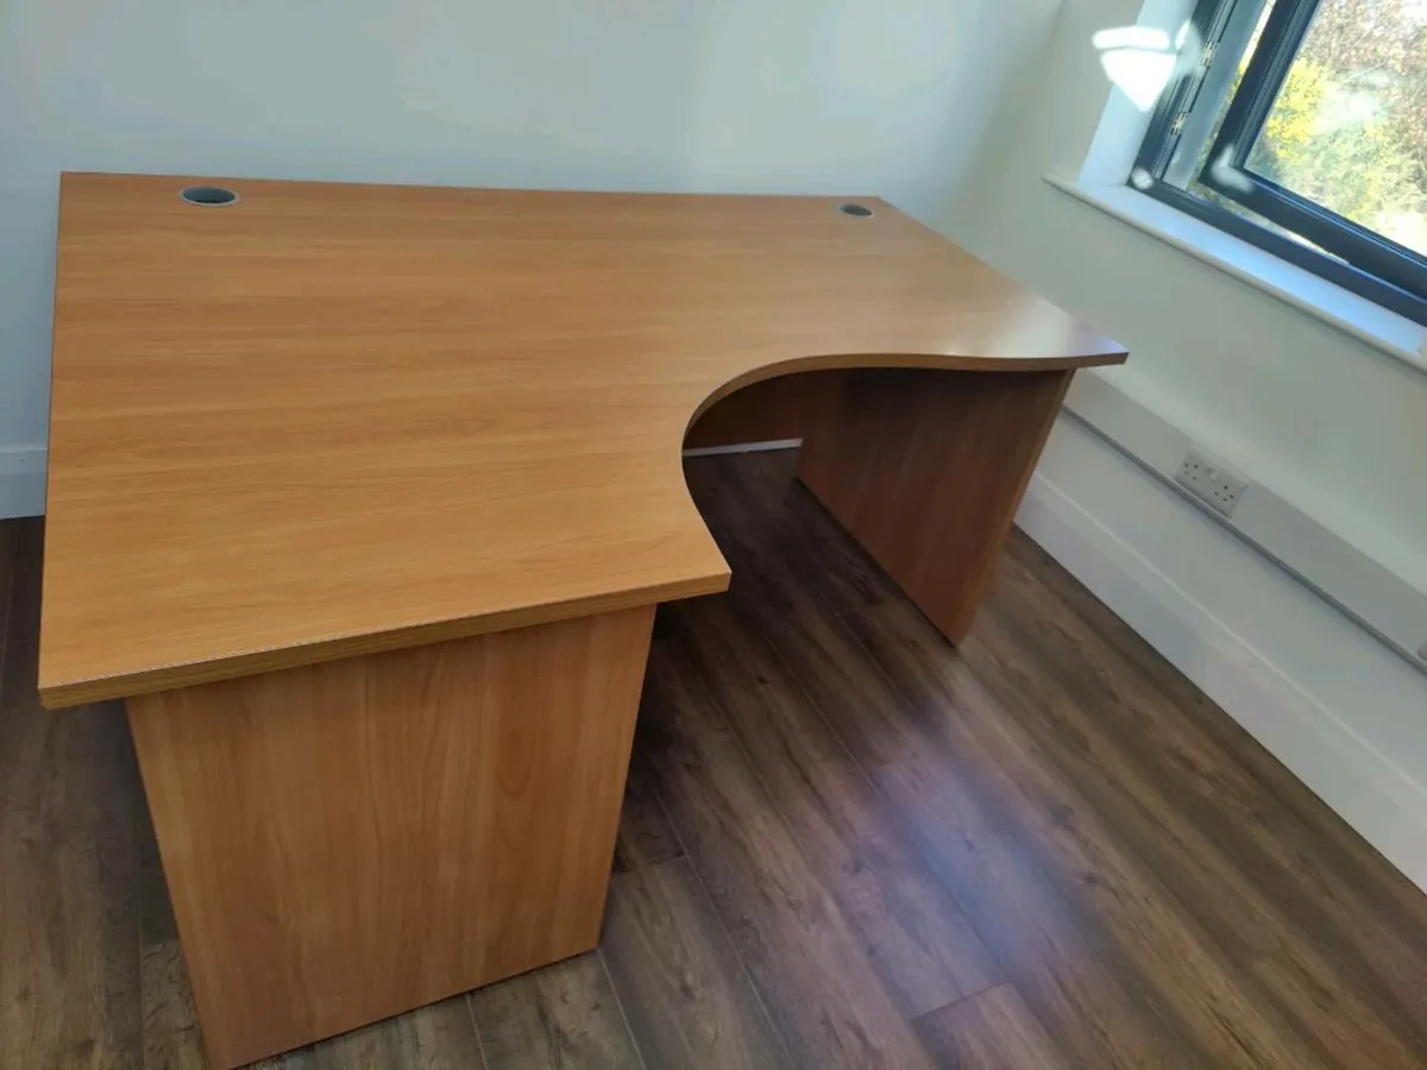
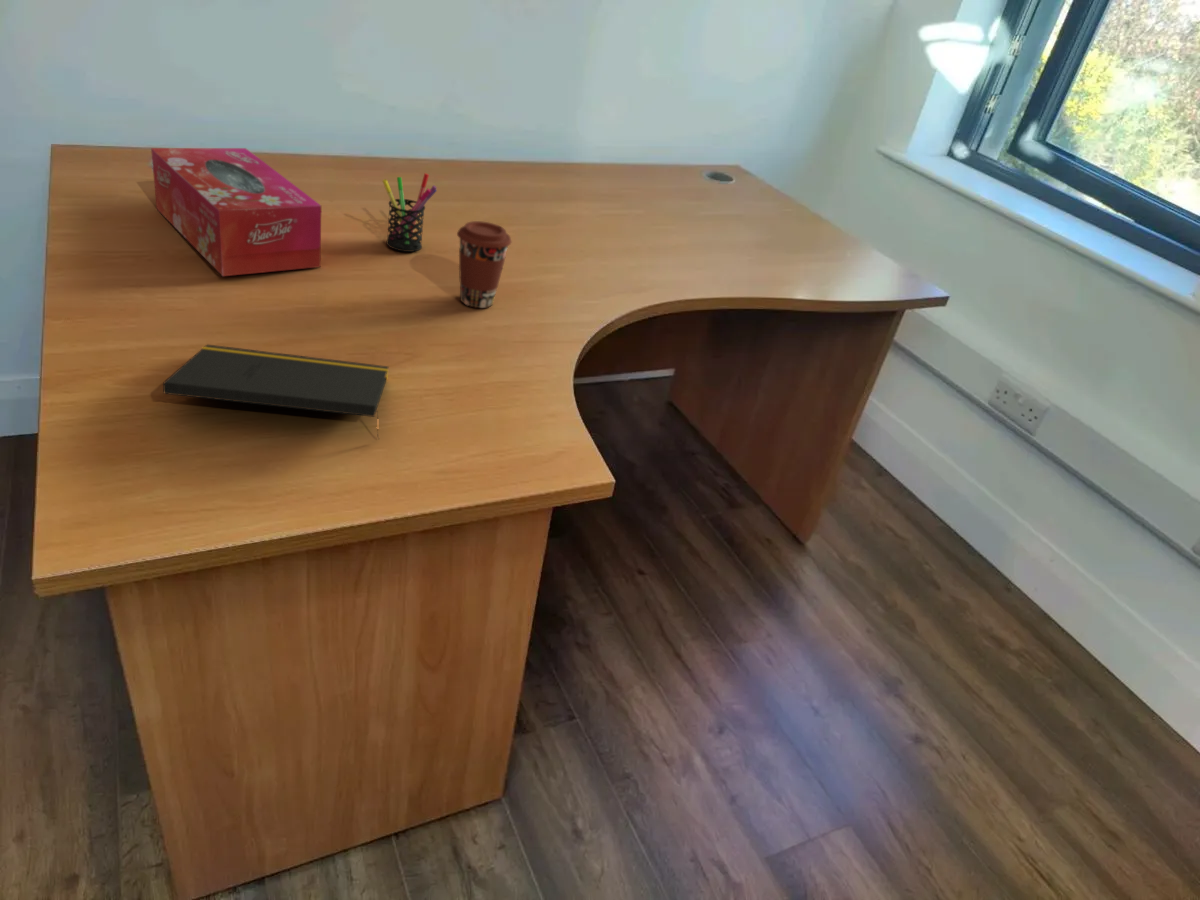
+ coffee cup (481, 265)
+ pen holder (407, 210)
+ tissue box (235, 207)
+ notepad (286, 379)
